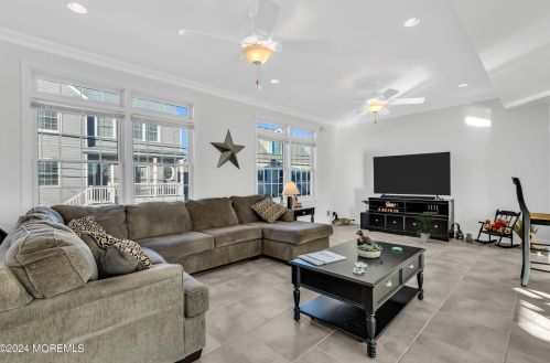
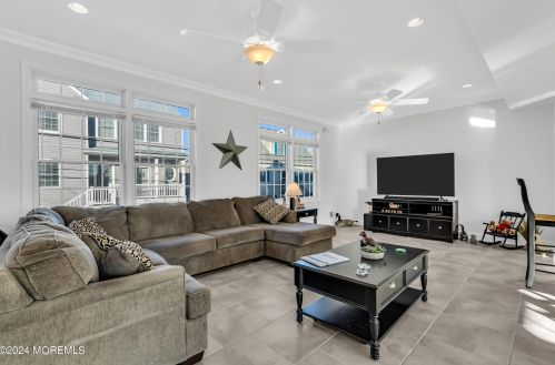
- indoor plant (423, 225)
